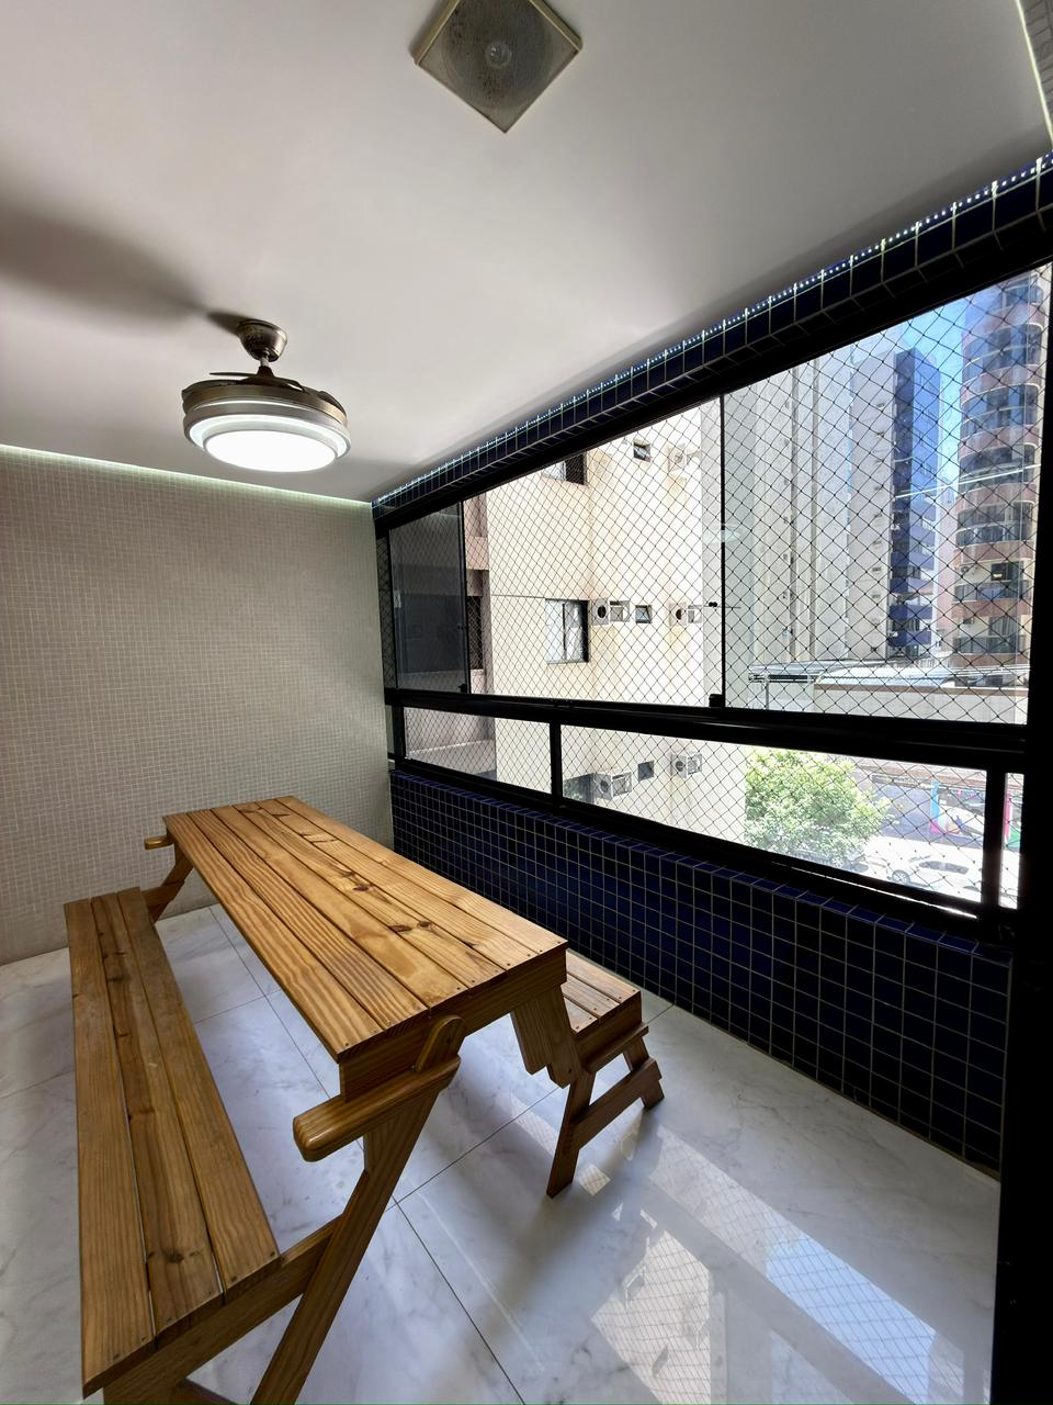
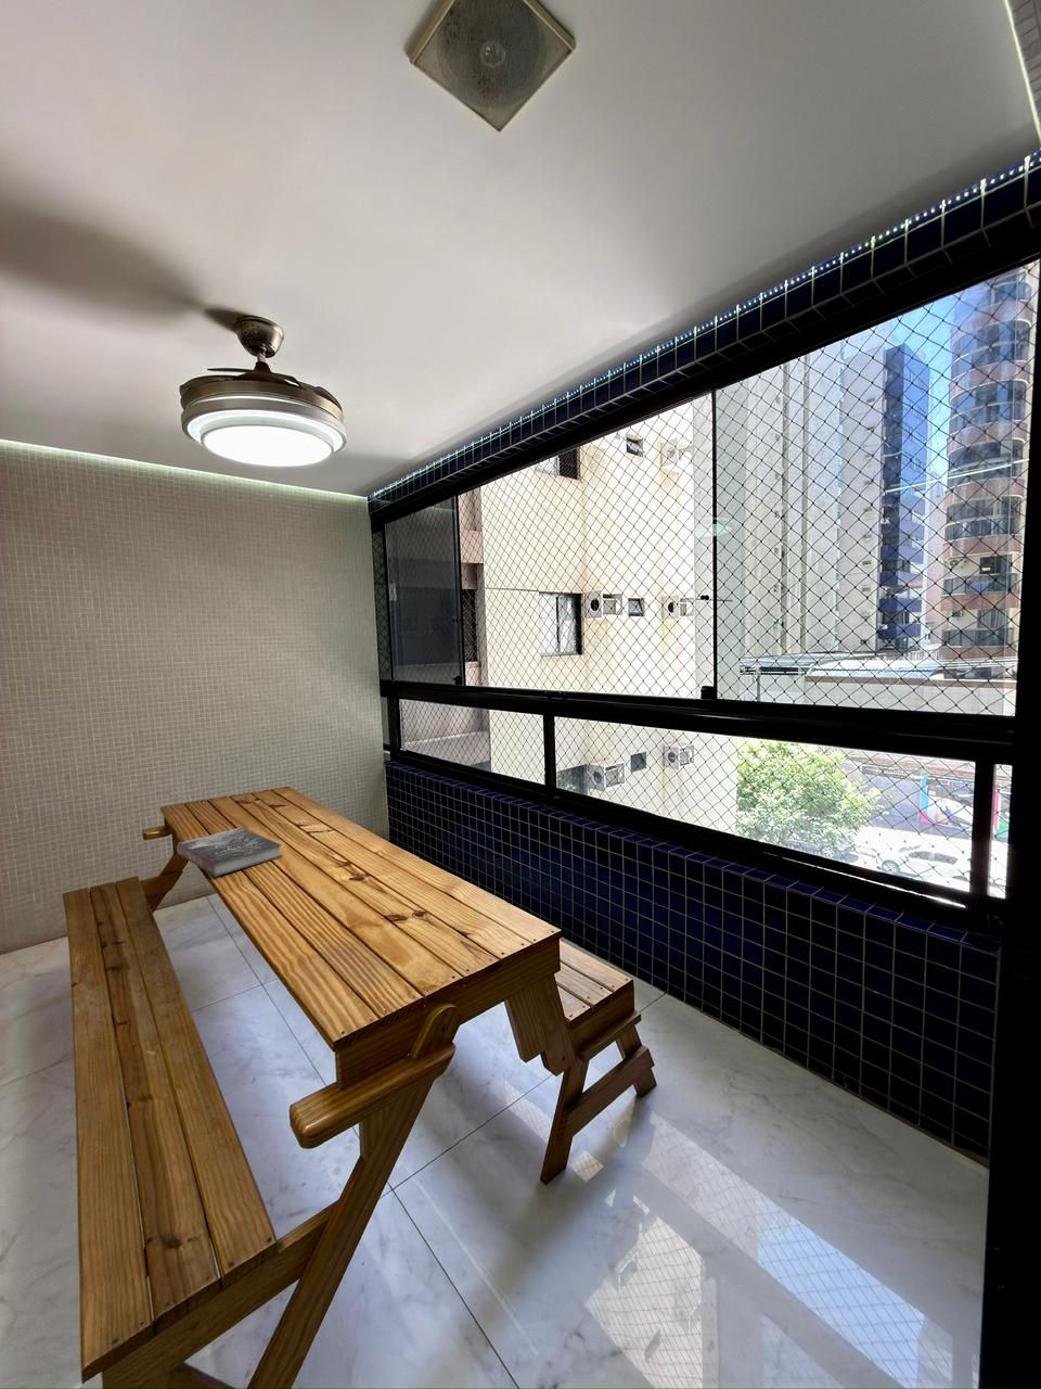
+ book (229, 850)
